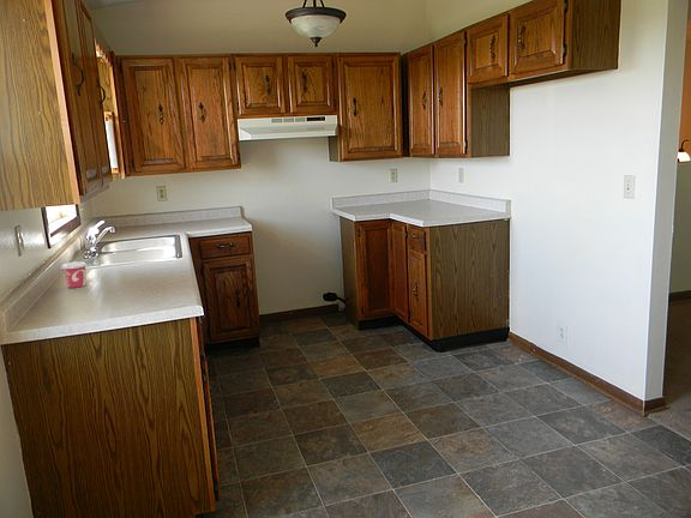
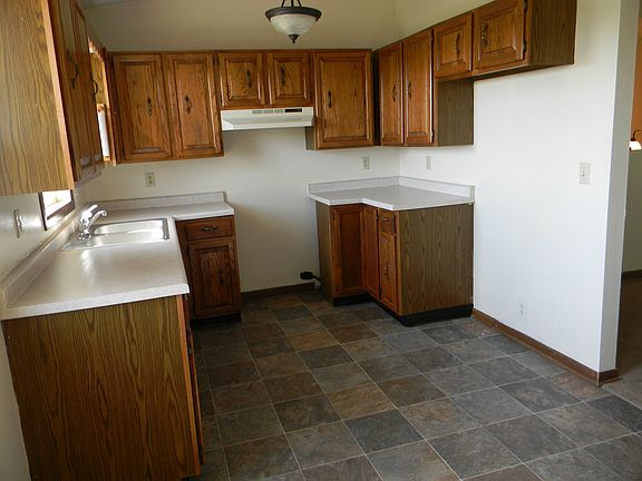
- cup (76, 275)
